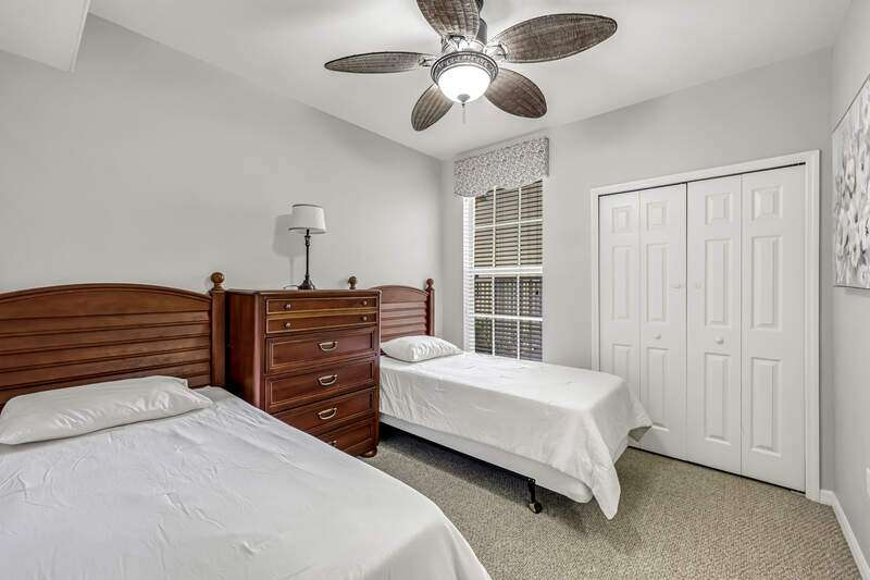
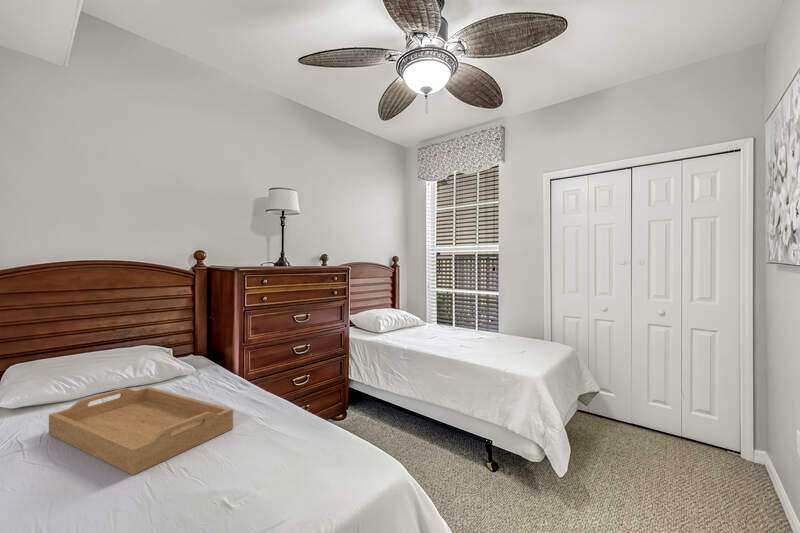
+ serving tray (142, 418)
